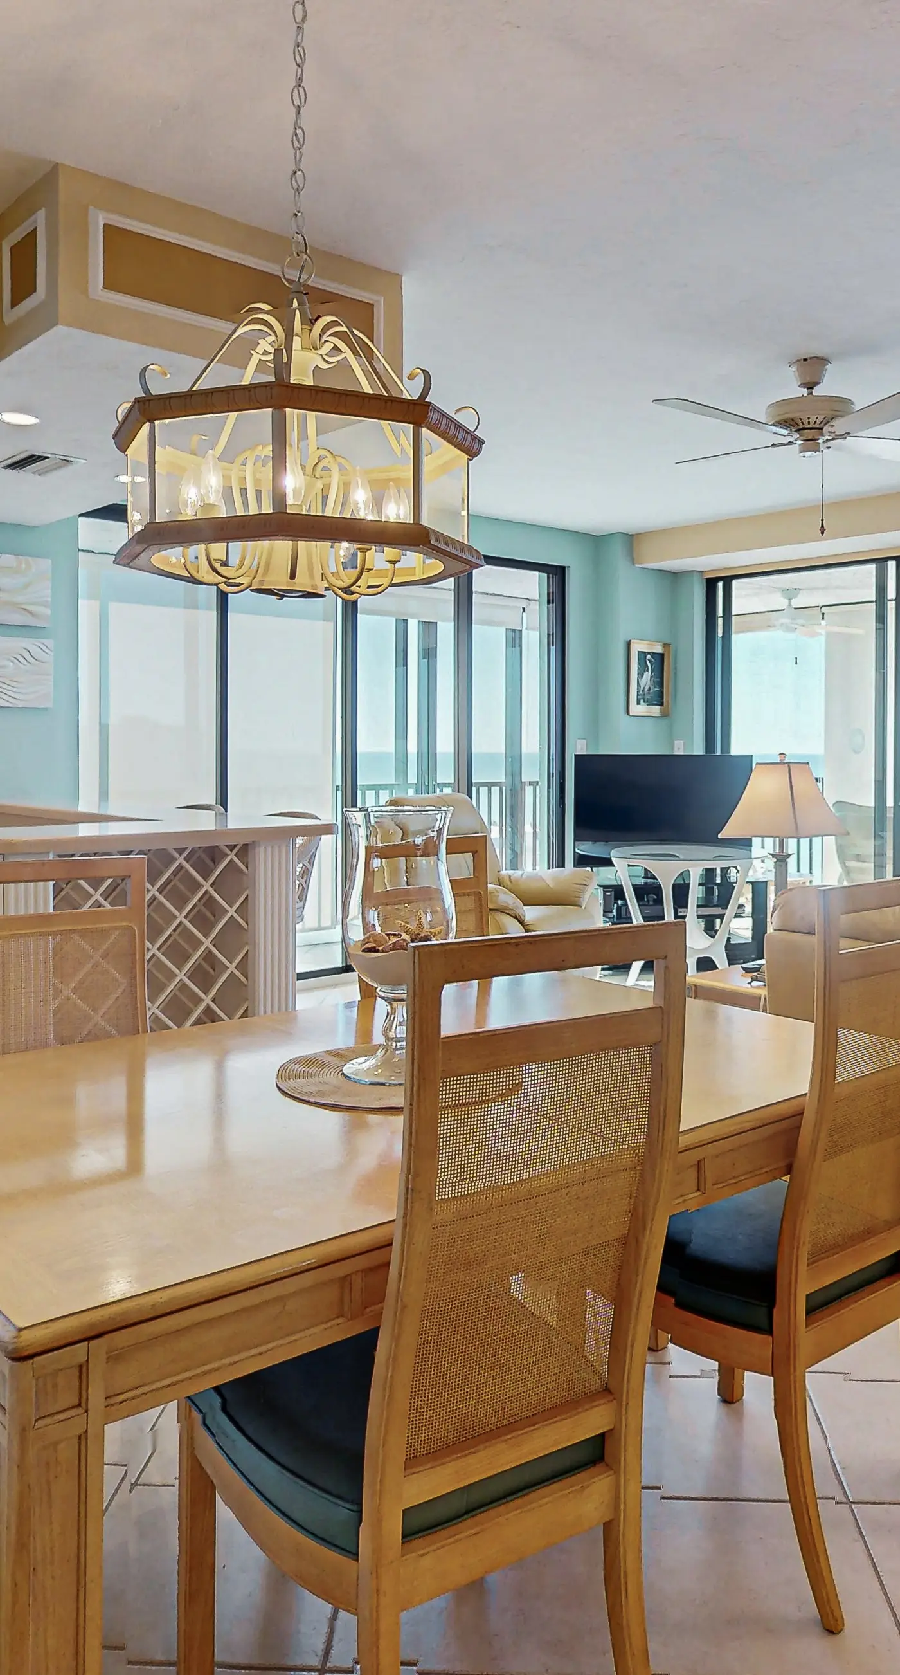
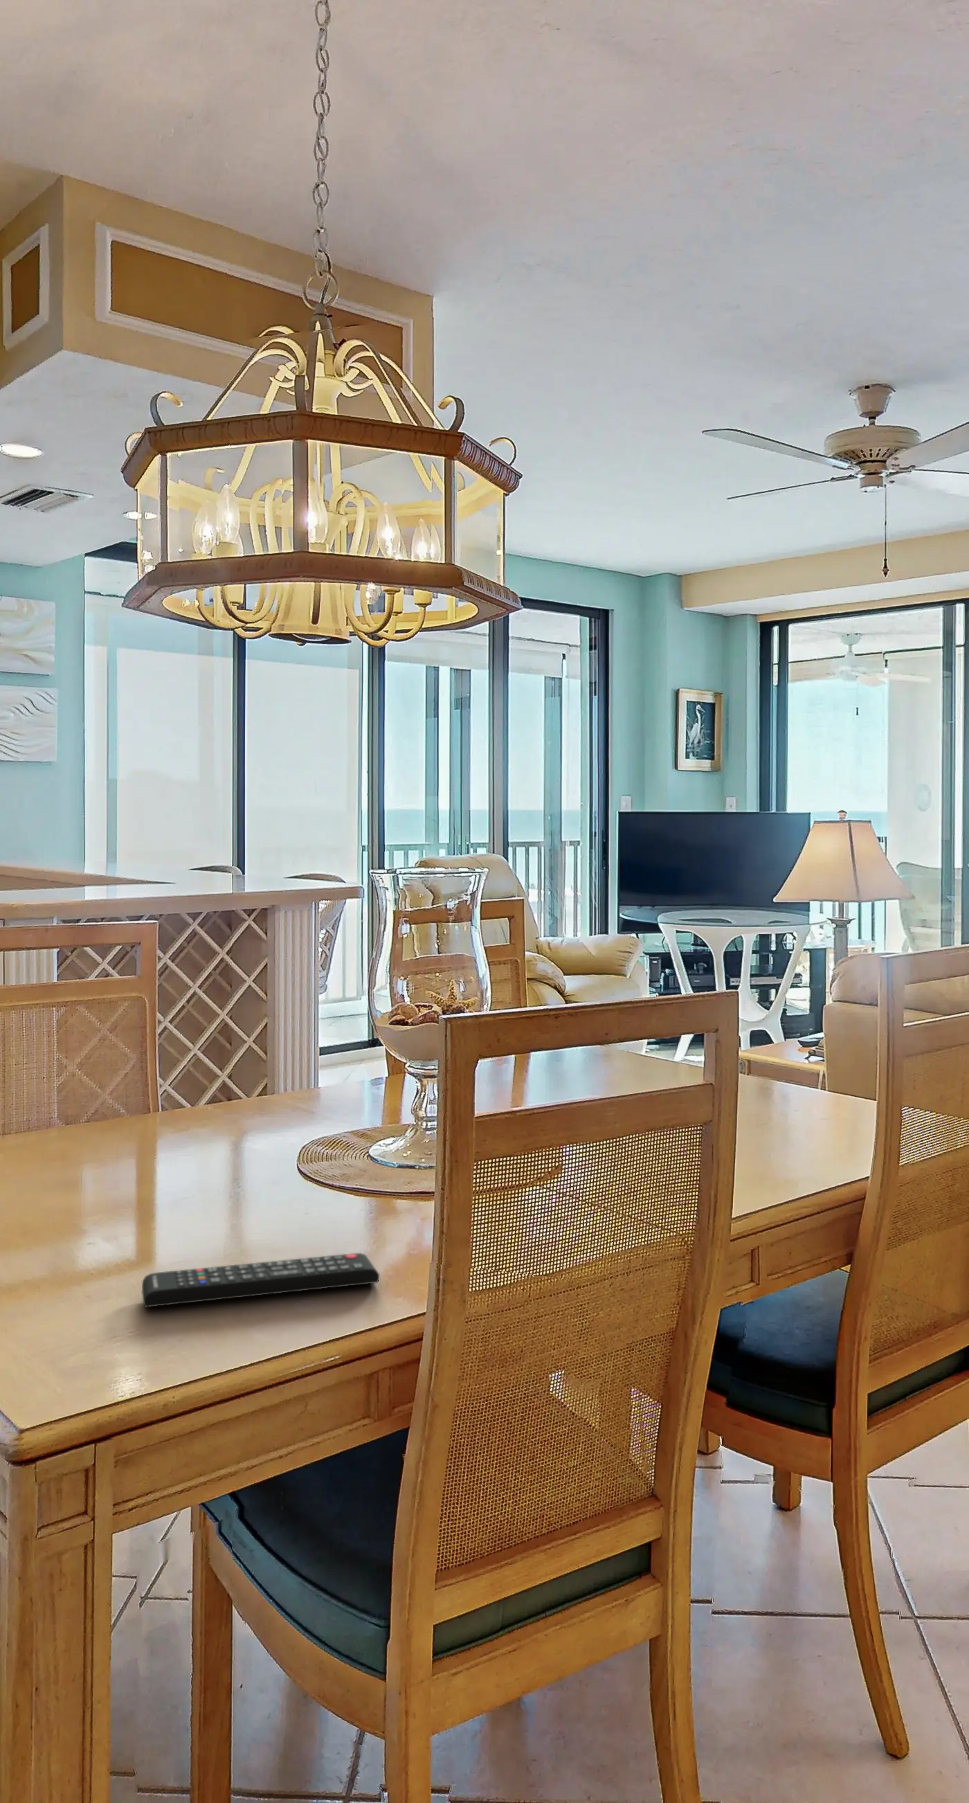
+ remote control (261, 1280)
